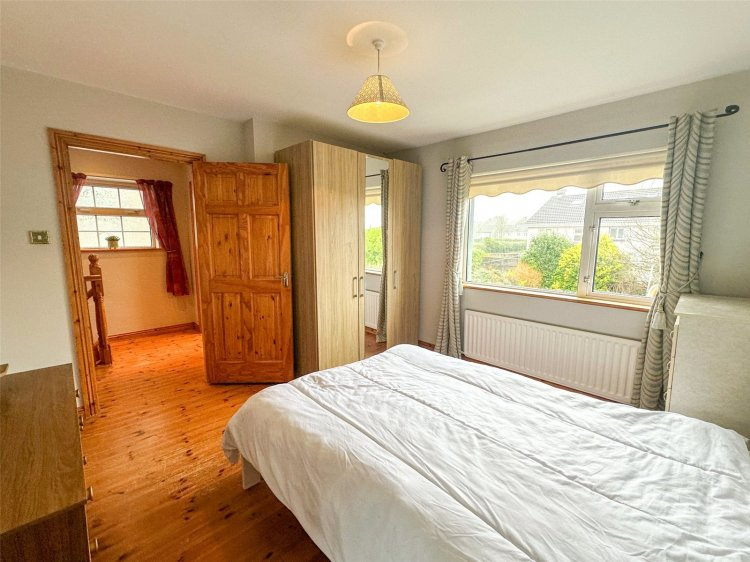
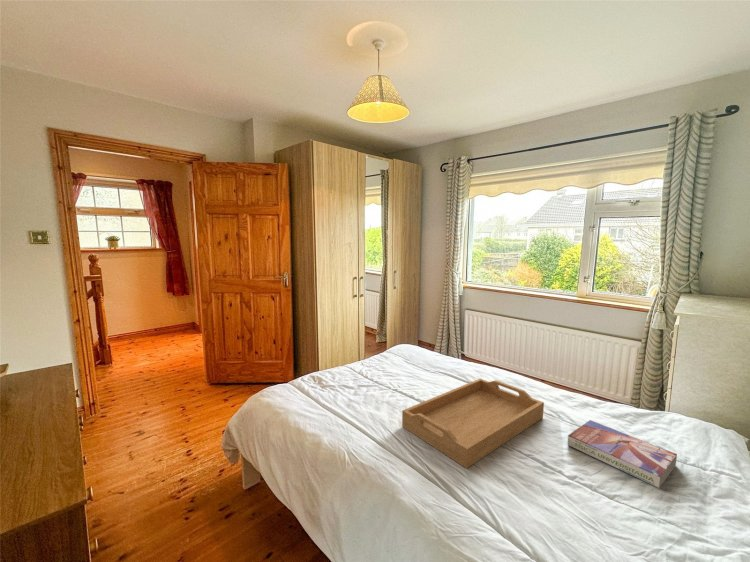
+ textbook (619, 449)
+ serving tray (474, 411)
